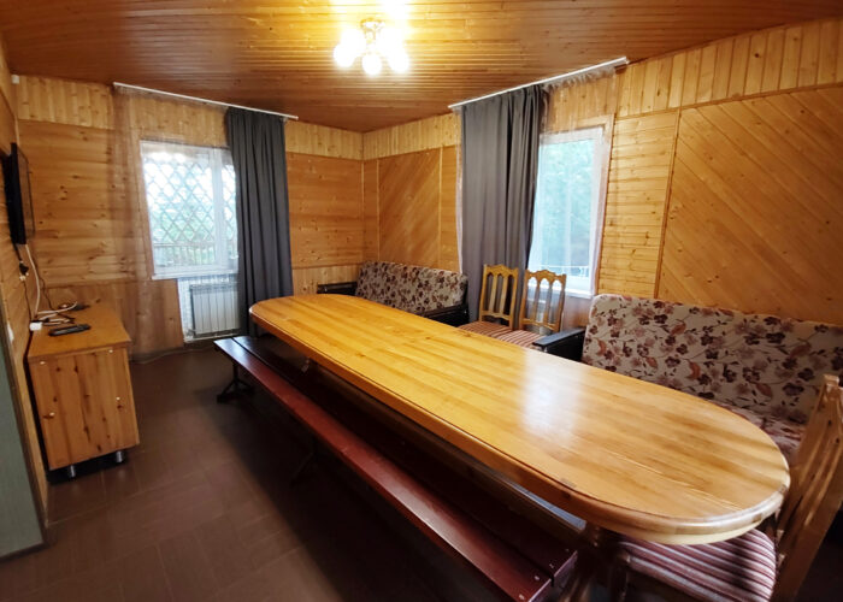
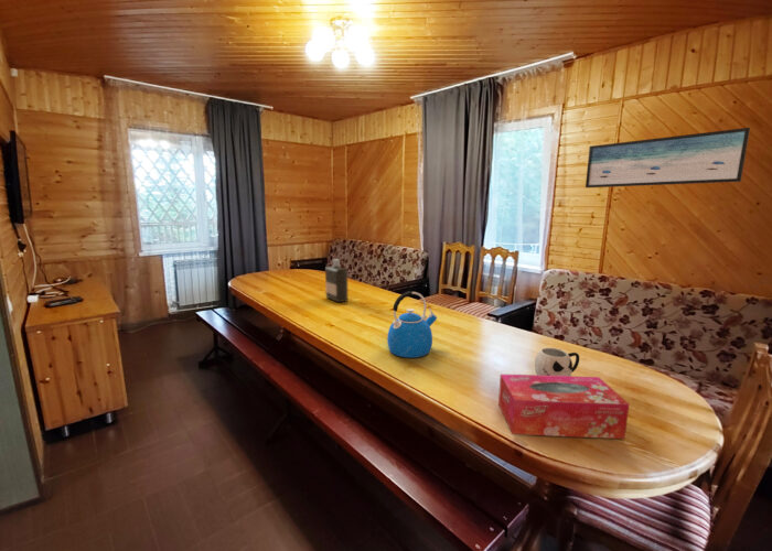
+ wall art (656, 161)
+ kettle (415, 320)
+ tissue box (557, 403)
+ mug (558, 365)
+ bottle (336, 279)
